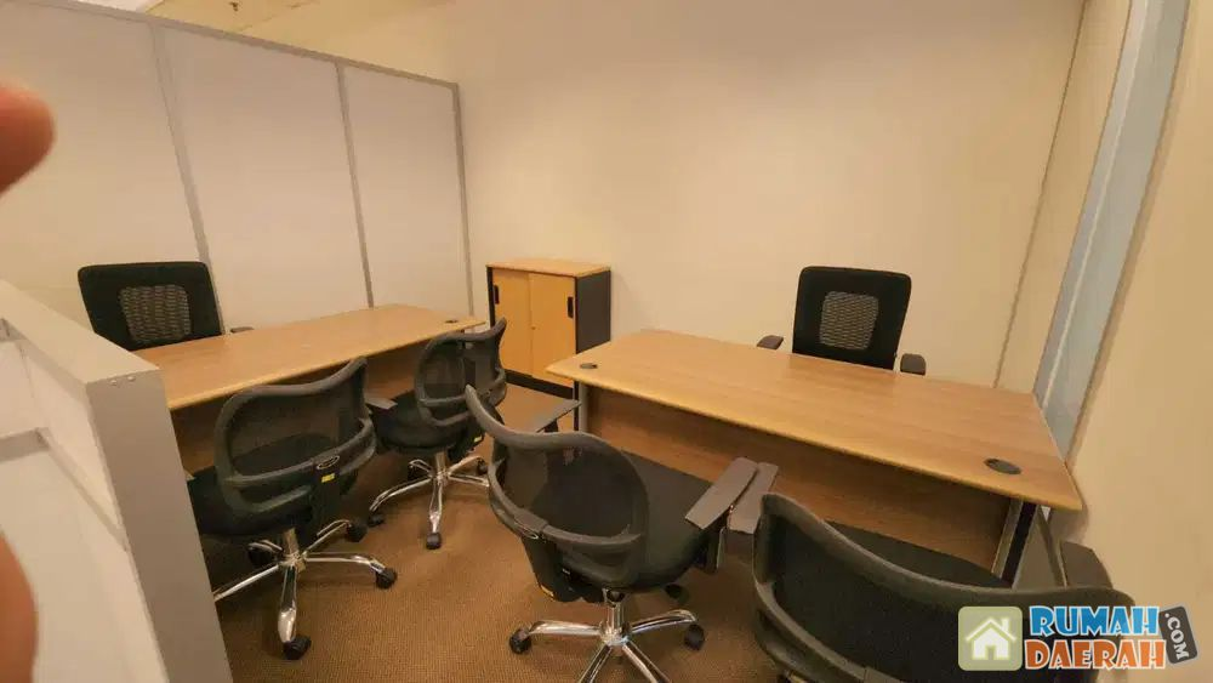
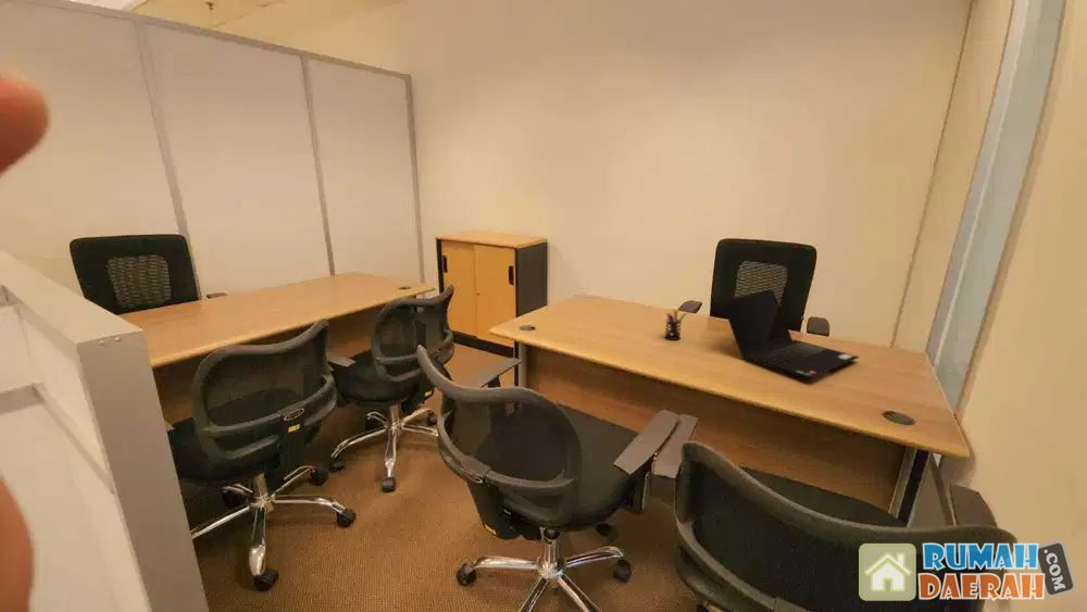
+ pen holder (675, 323)
+ laptop computer (788, 330)
